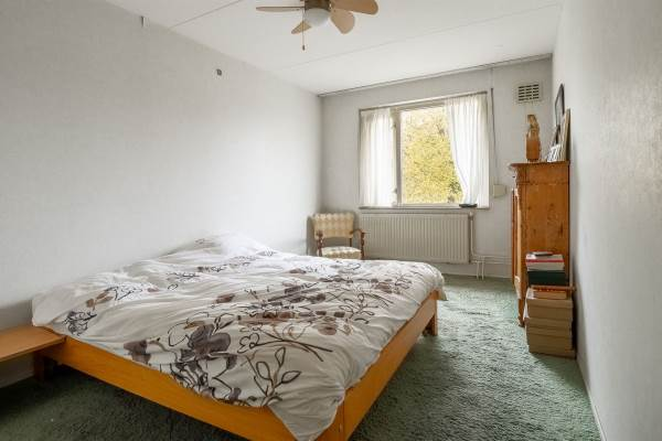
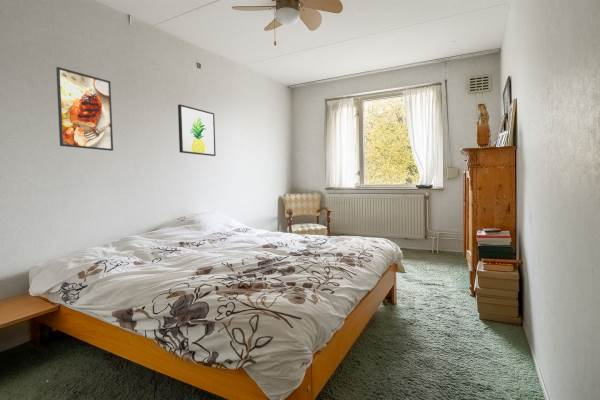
+ wall art (197, 131)
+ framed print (86, 111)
